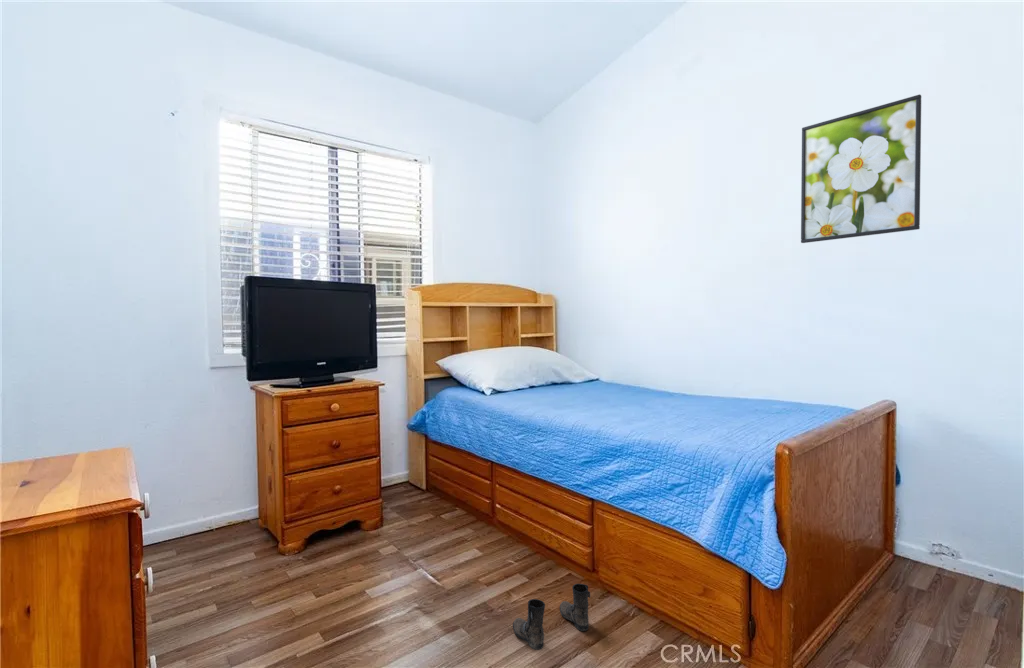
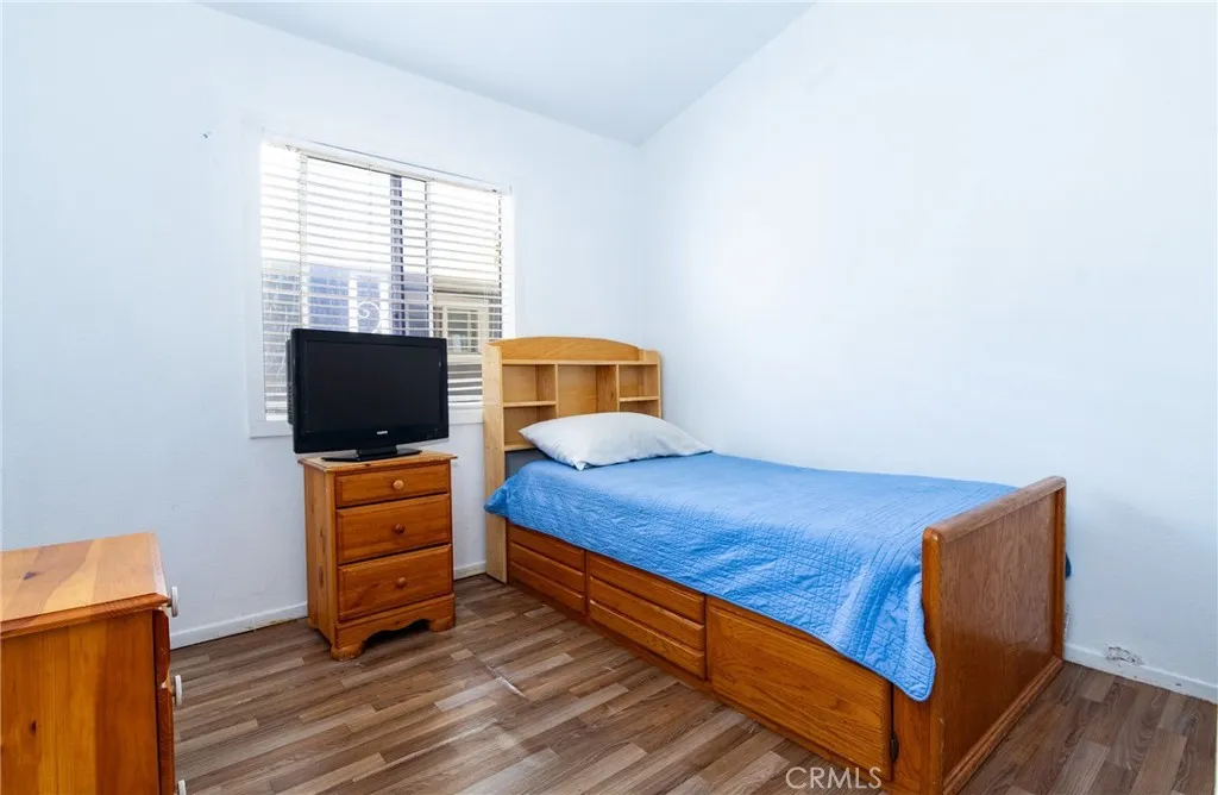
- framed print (856, 174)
- boots (544, 608)
